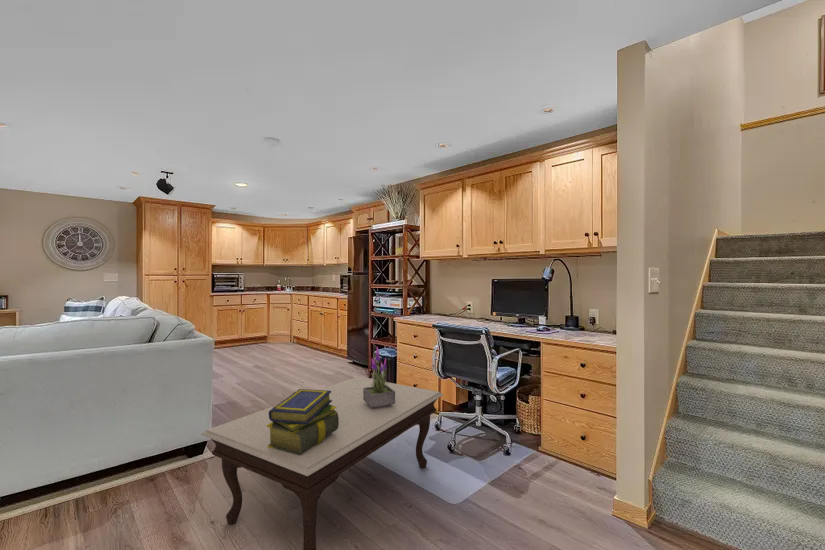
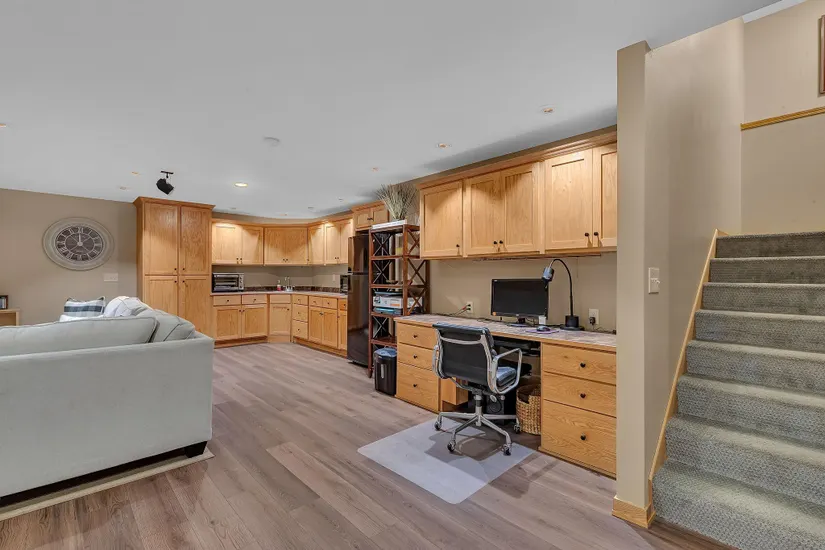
- coffee table (339, 449)
- stack of books (304, 418)
- potted plant (378, 376)
